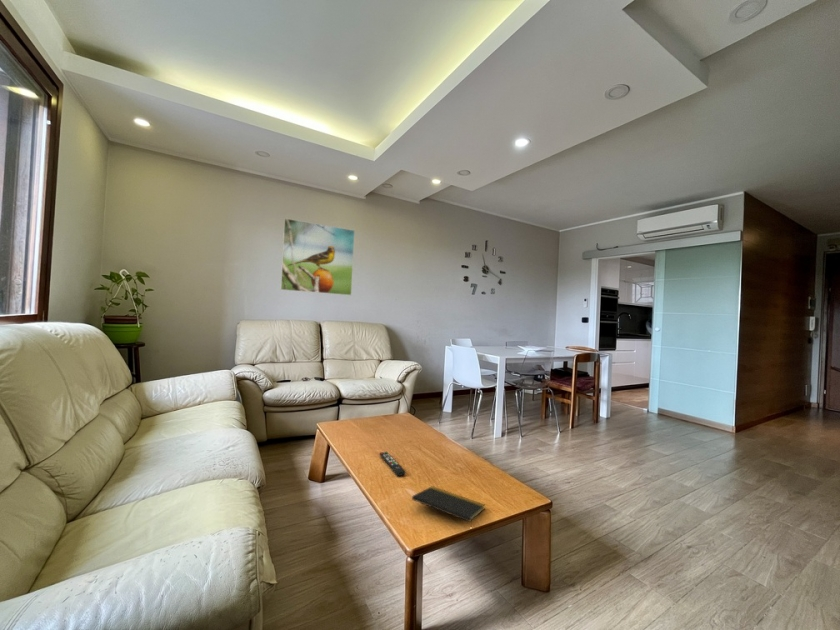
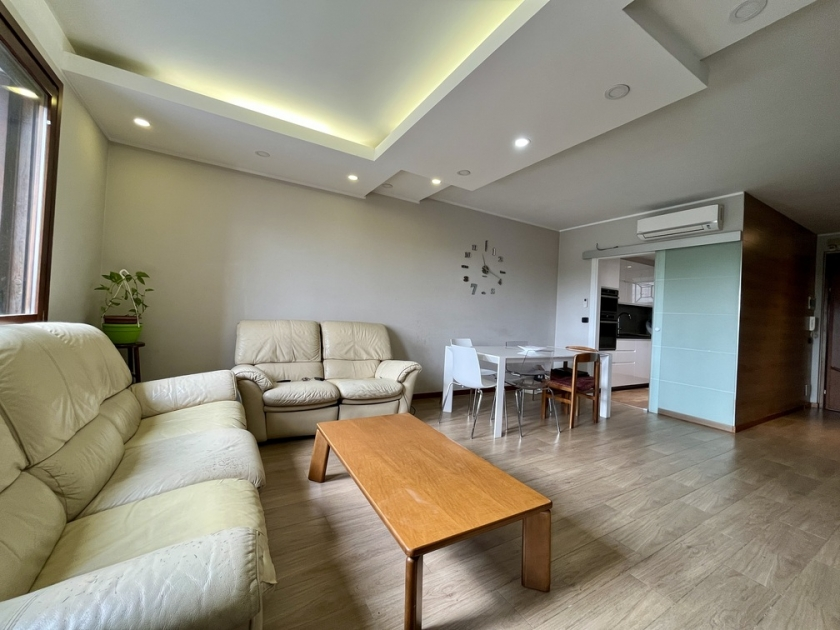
- notepad (448, 502)
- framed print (319, 258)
- remote control (391, 462)
